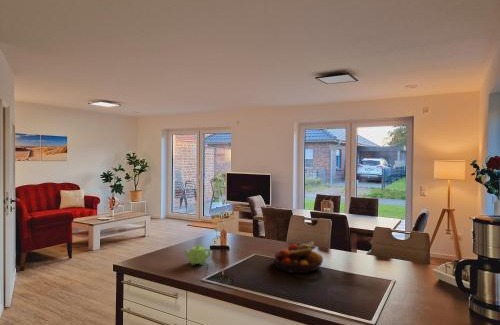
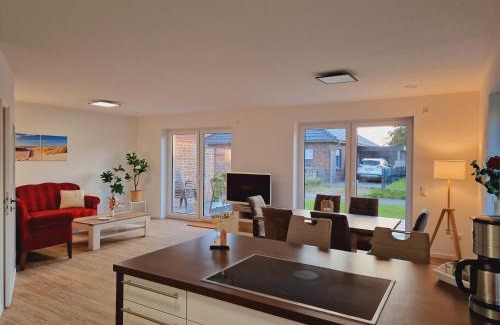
- fruit bowl (297, 254)
- teapot (197, 254)
